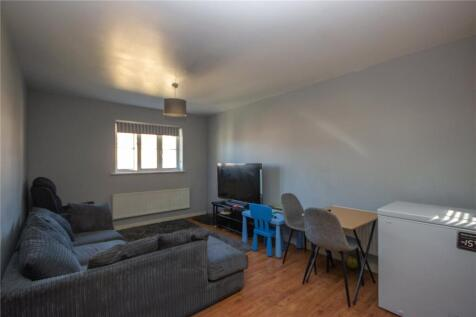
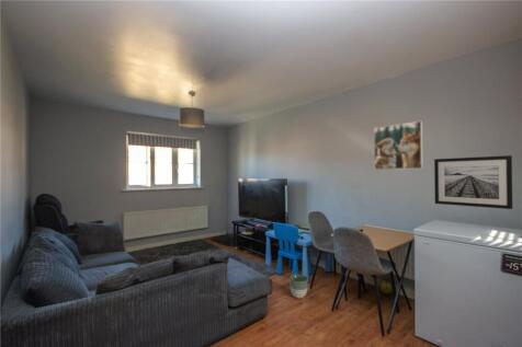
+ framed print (396, 147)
+ planter (298, 287)
+ wall art (469, 182)
